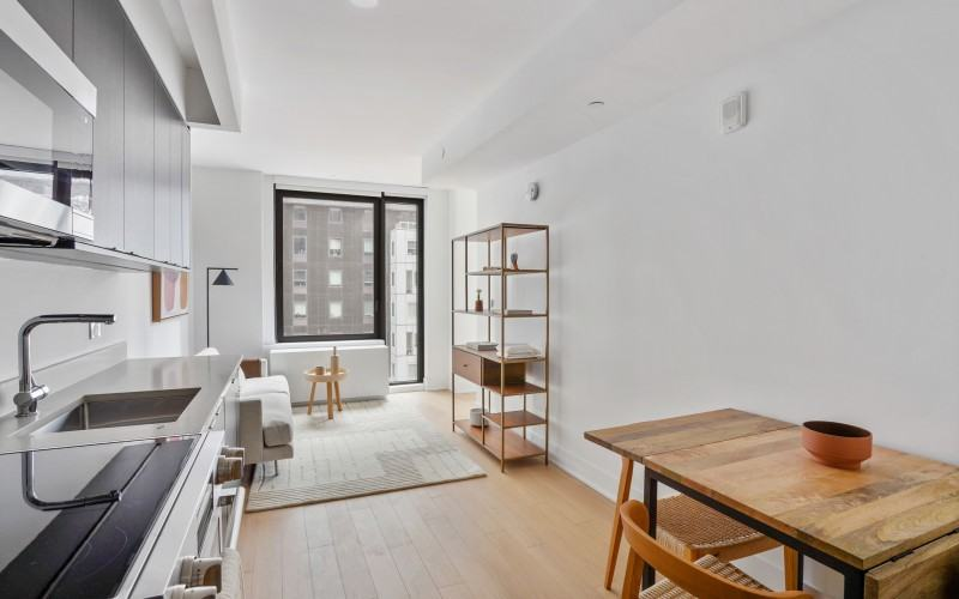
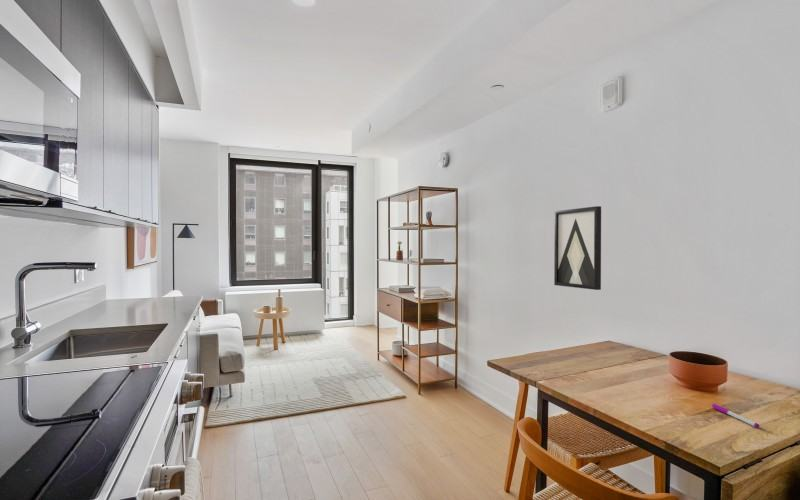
+ wall art (576, 248)
+ pen (734, 415)
